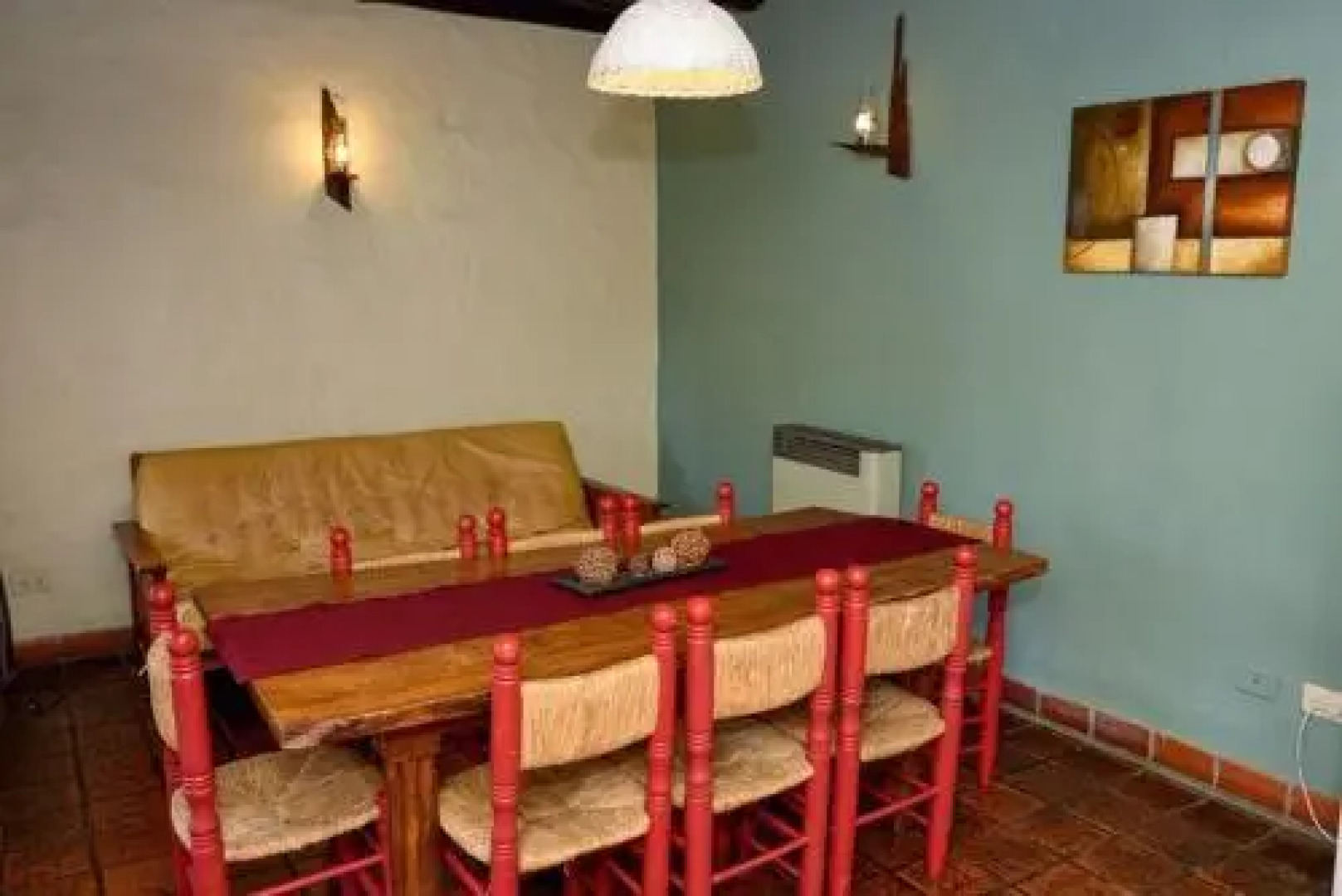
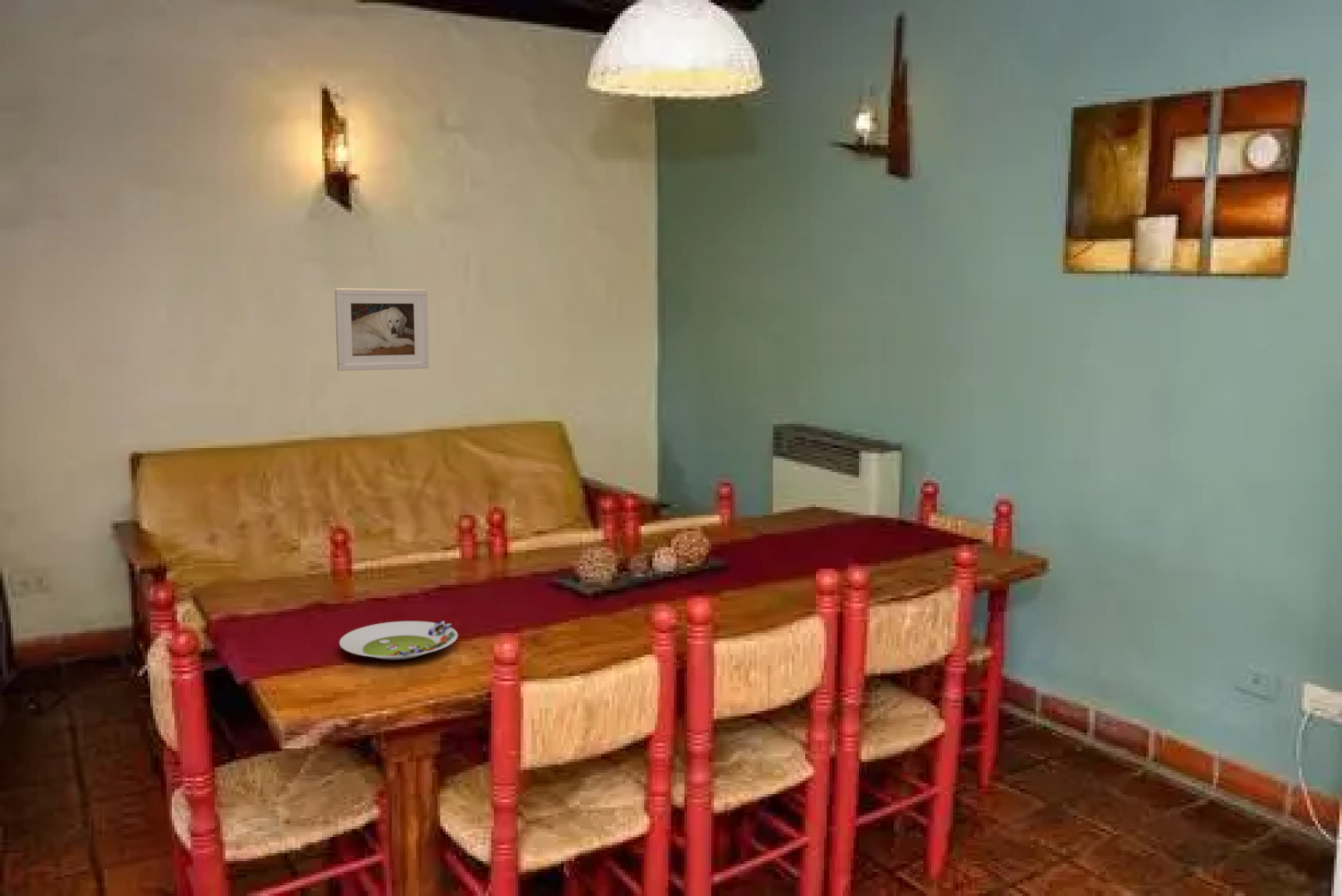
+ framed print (383, 329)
+ salad plate (399, 640)
